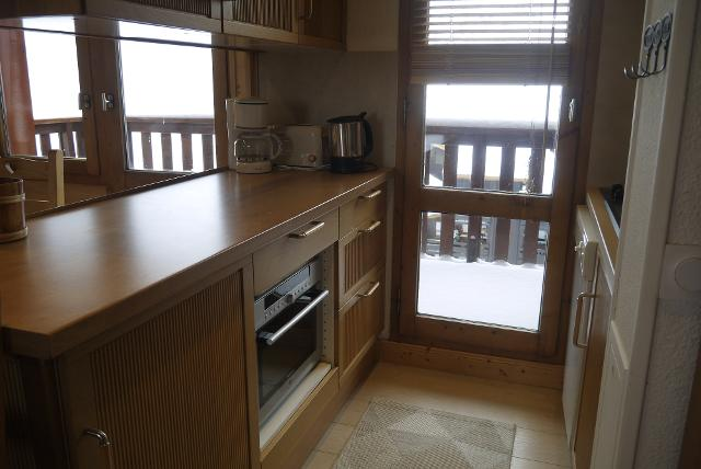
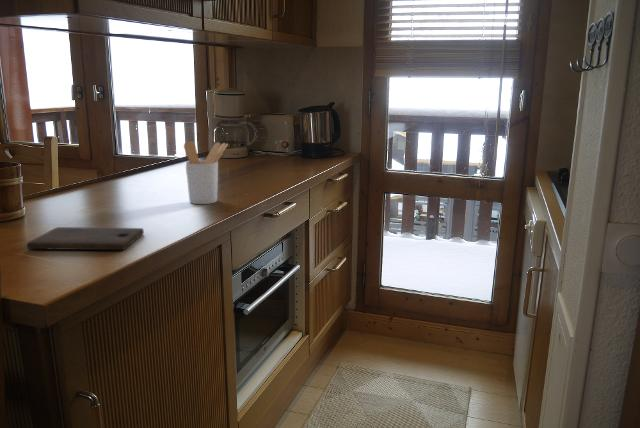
+ cutting board (88, 238)
+ utensil holder (208, 171)
